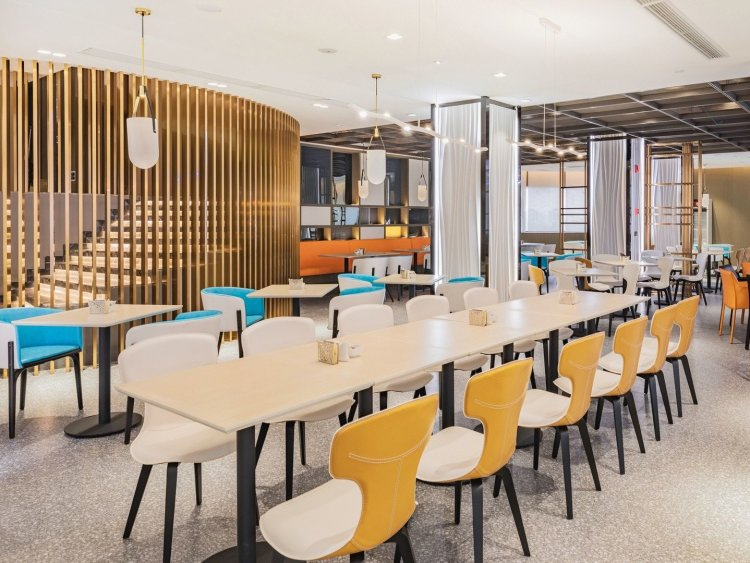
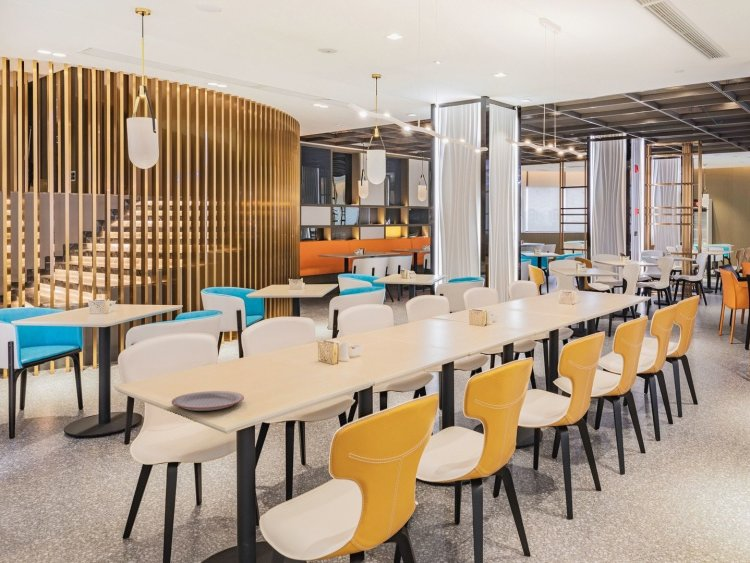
+ plate (208, 401)
